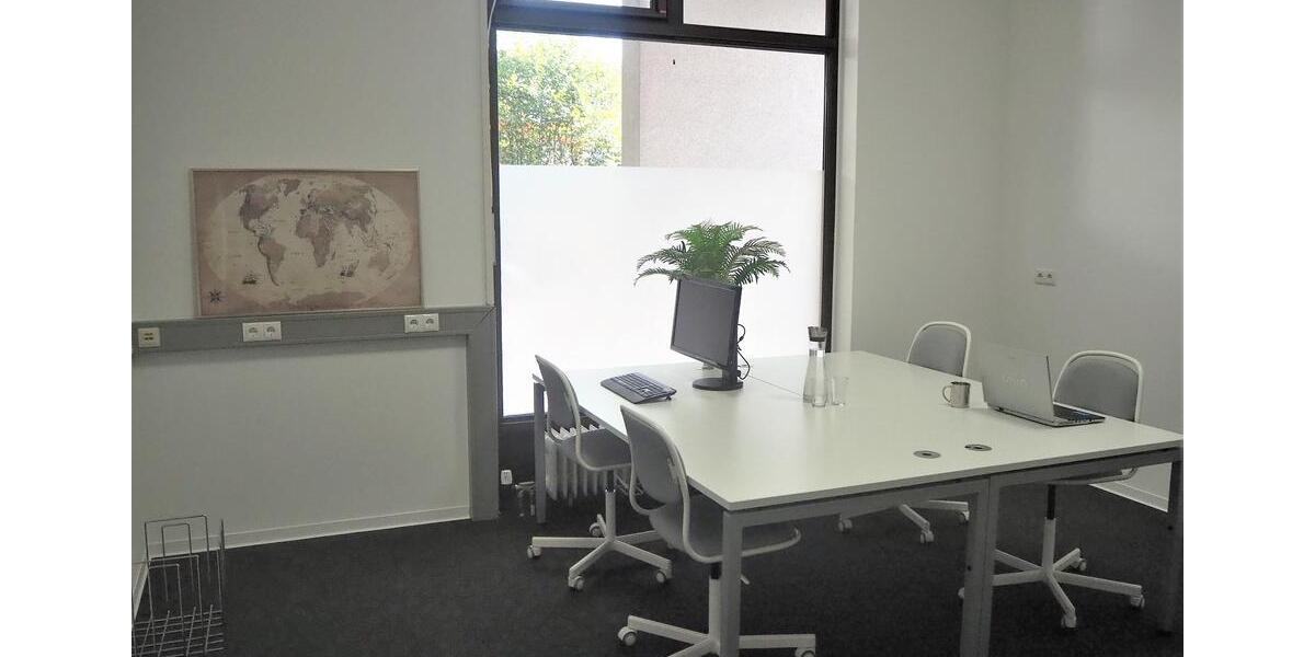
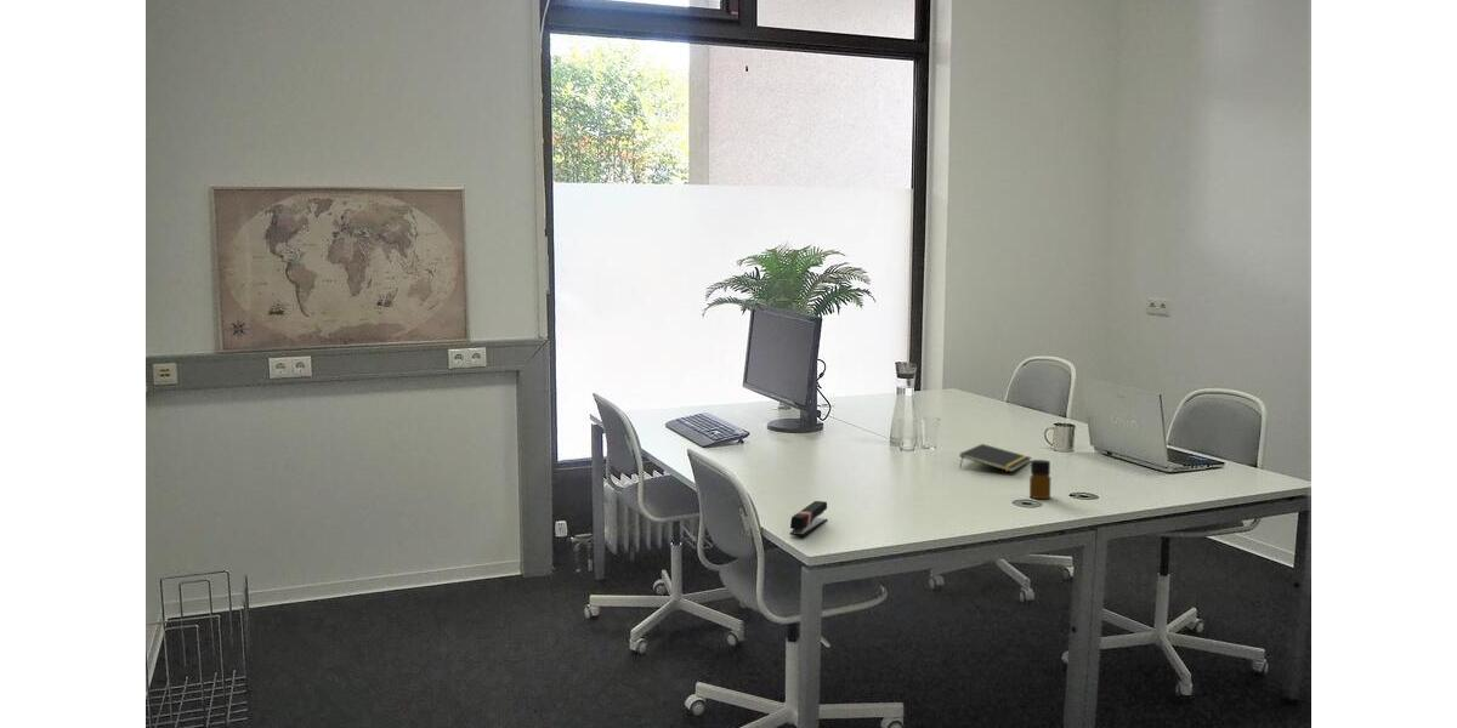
+ notepad (996, 456)
+ bottle (1039, 478)
+ stapler (809, 517)
